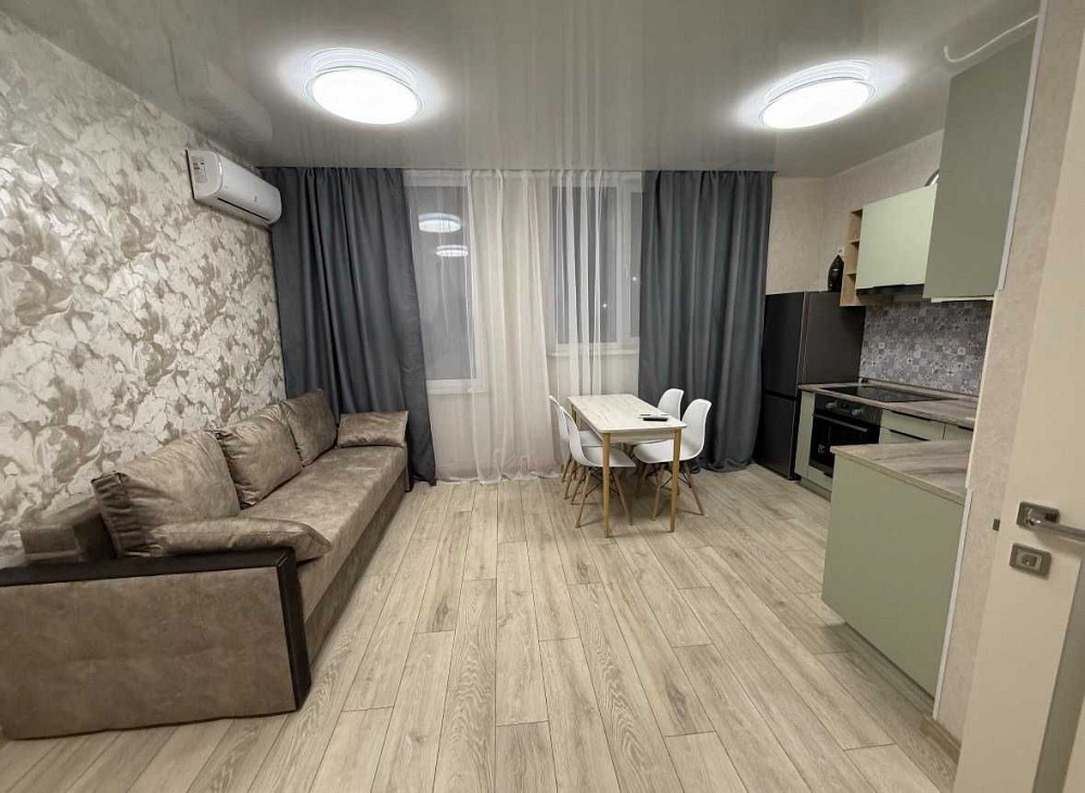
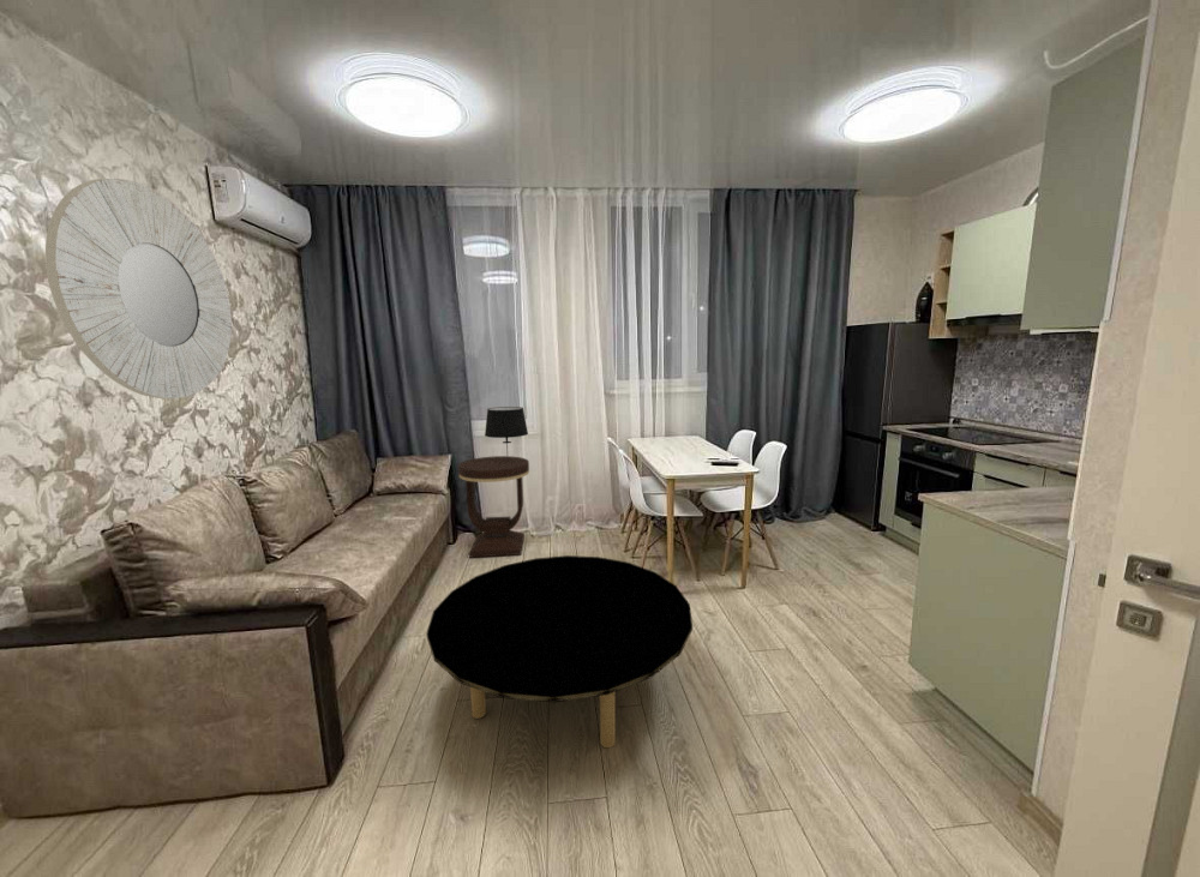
+ table lamp (506, 434)
+ mirror (158, 295)
+ coffee table (563, 644)
+ side table (496, 517)
